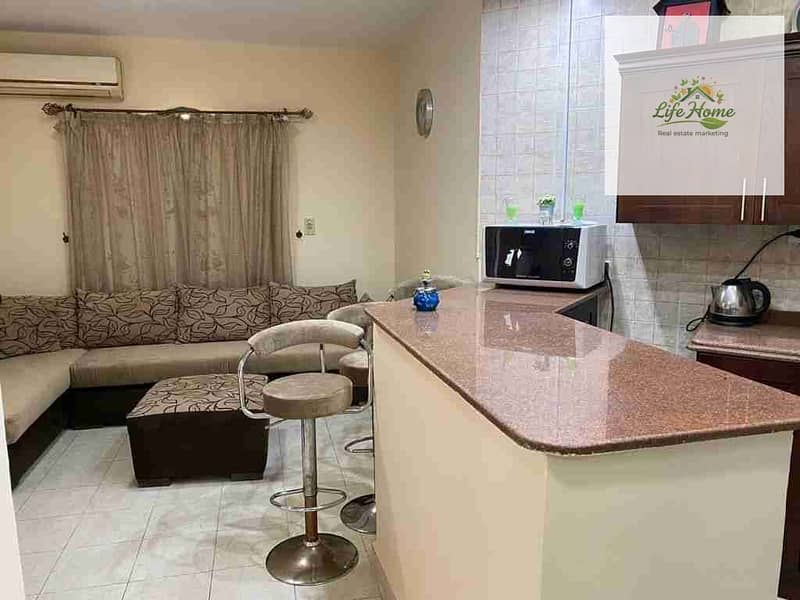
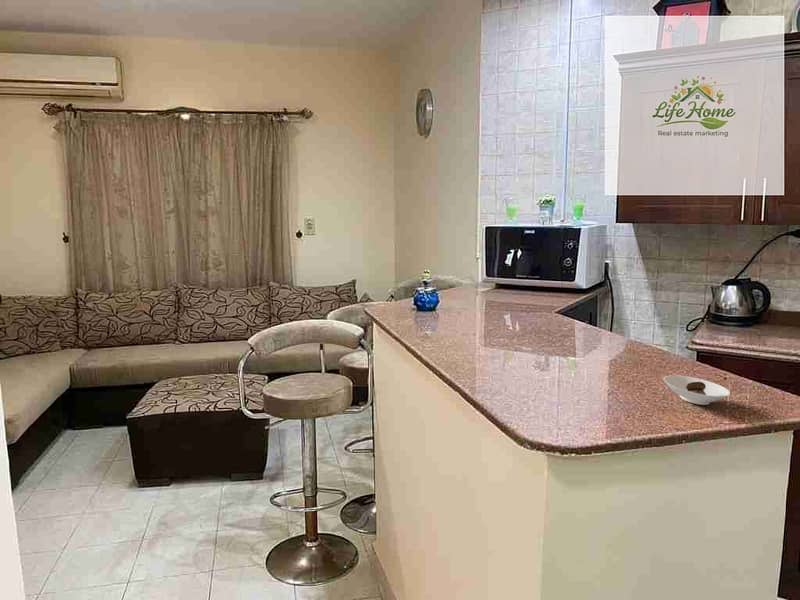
+ saucer (695, 390)
